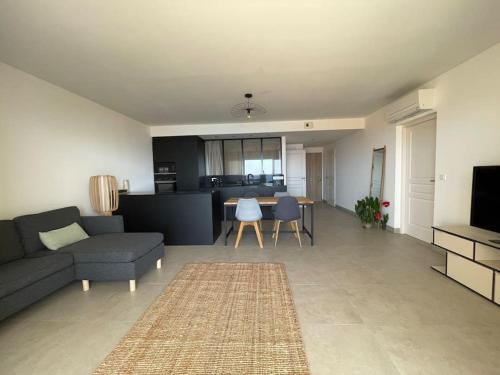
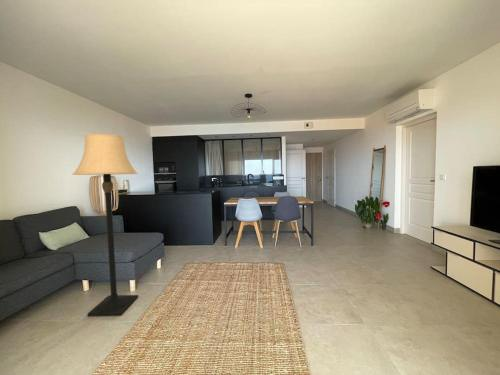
+ lamp (109, 223)
